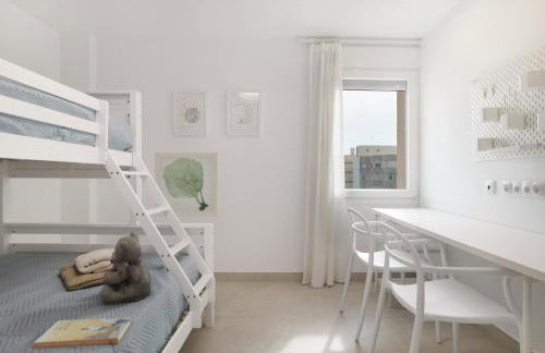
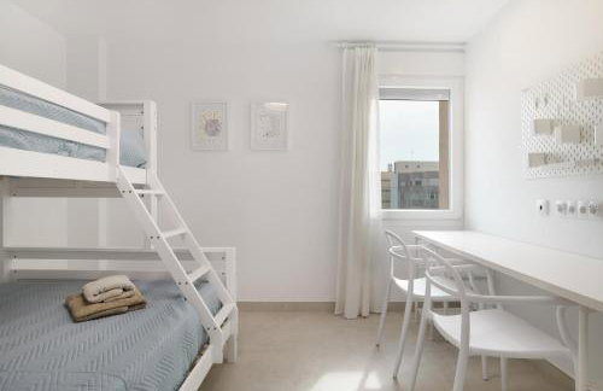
- teddy bear (129, 264)
- wall art (186, 184)
- book (86, 331)
